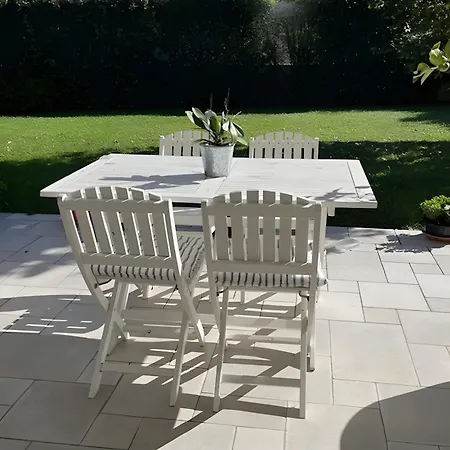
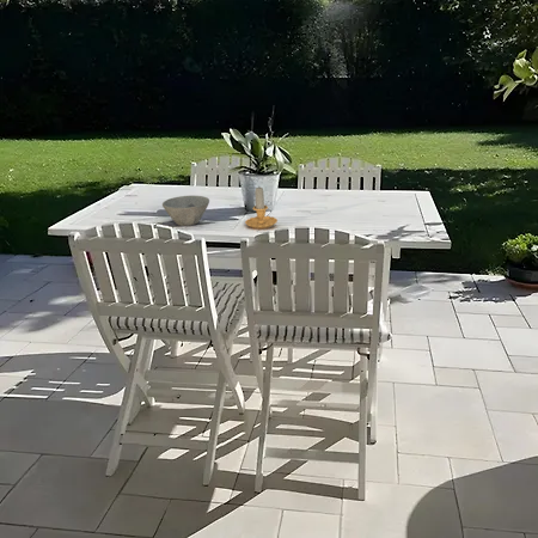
+ candle (261, 204)
+ bowl (187, 212)
